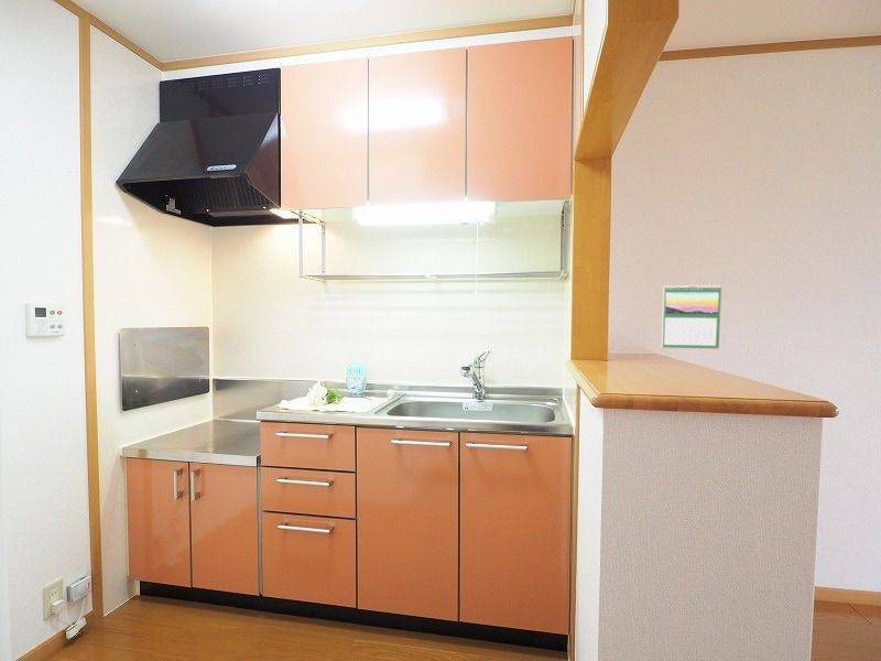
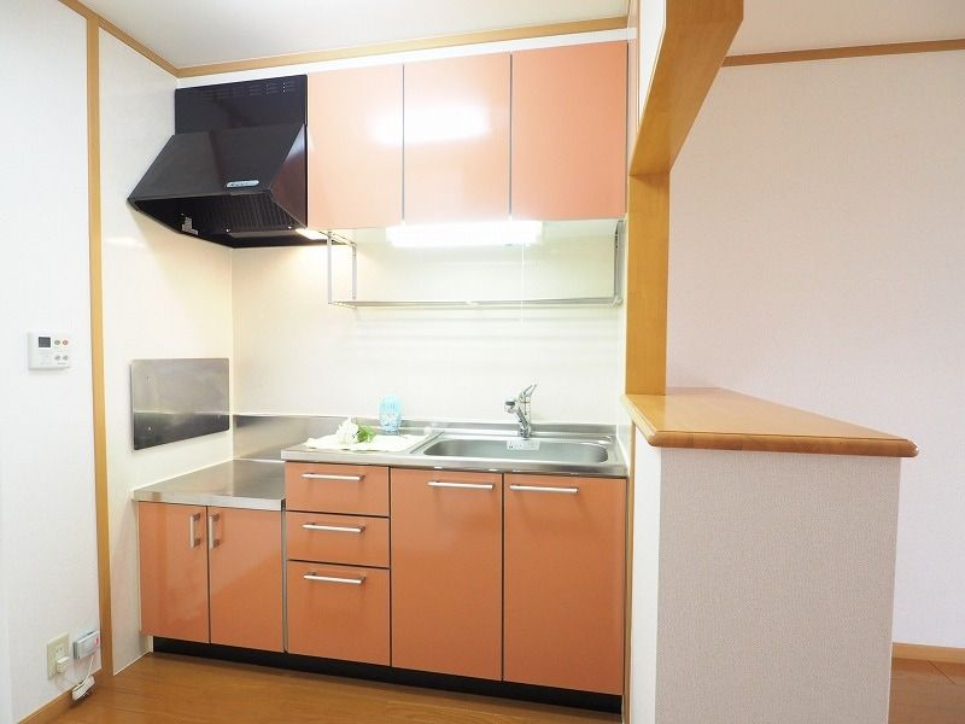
- calendar (690, 316)
